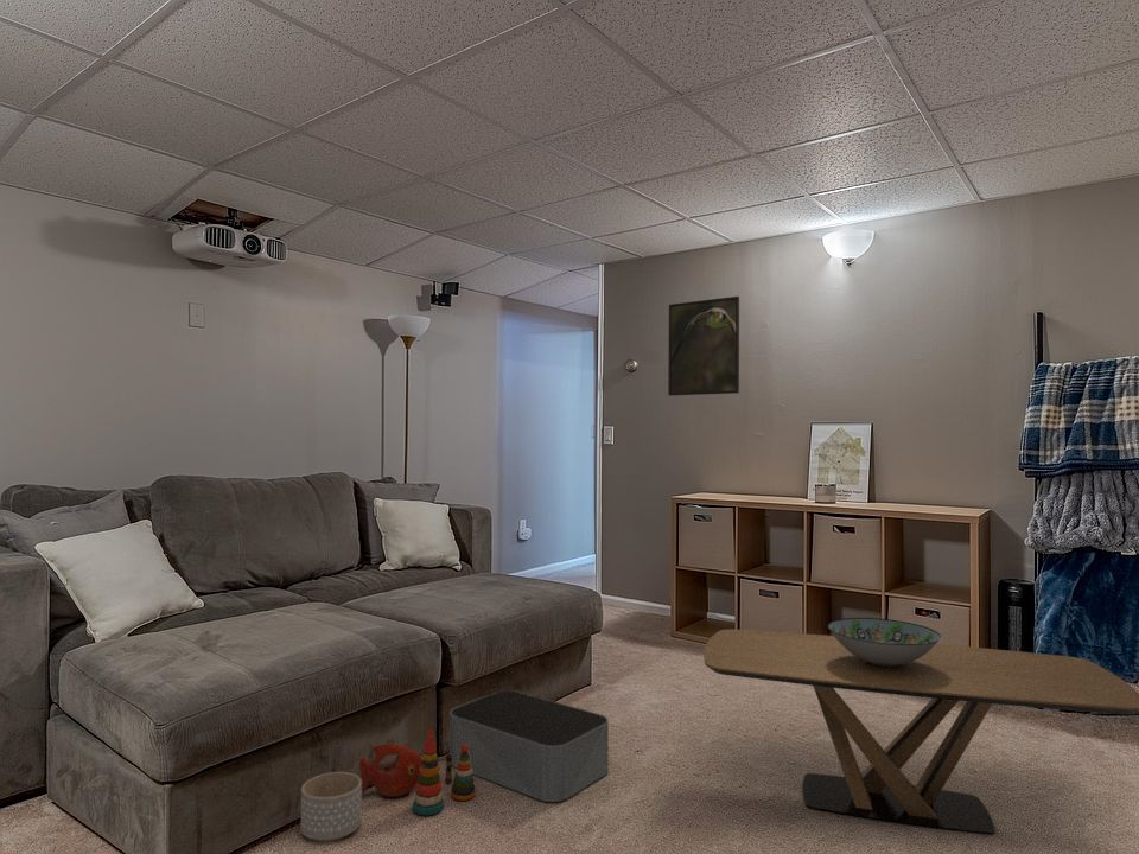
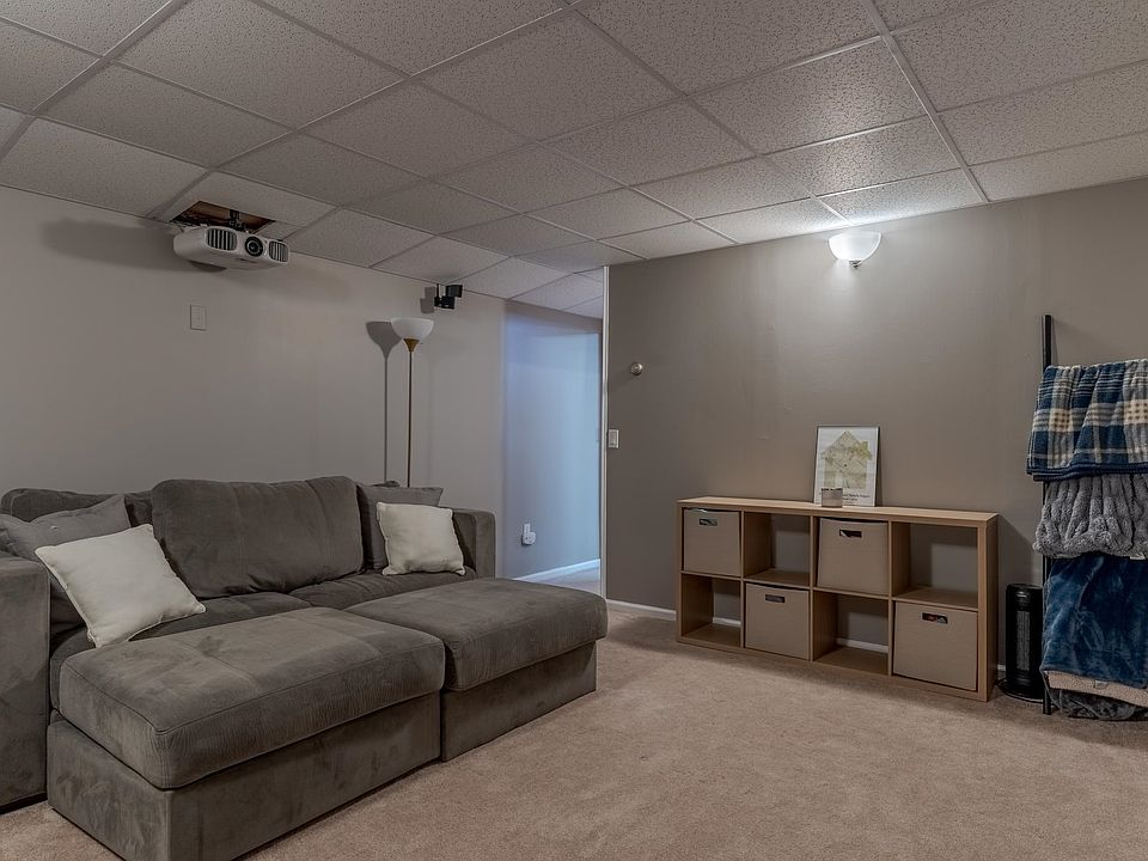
- storage bin (528, 740)
- decorative bowl (883, 645)
- stacking toy (419, 754)
- coffee table (899, 733)
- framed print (702, 346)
- planter (331, 807)
